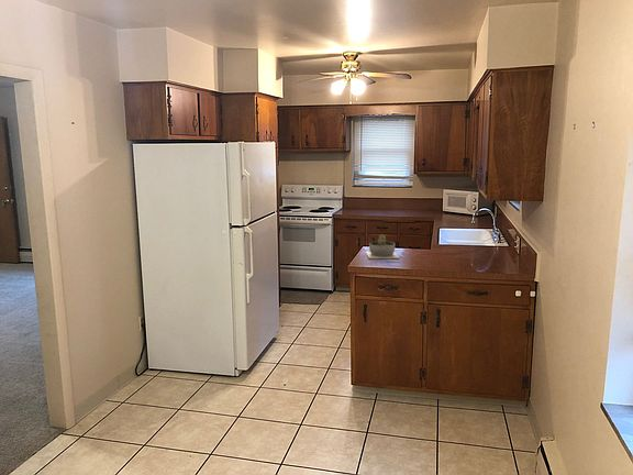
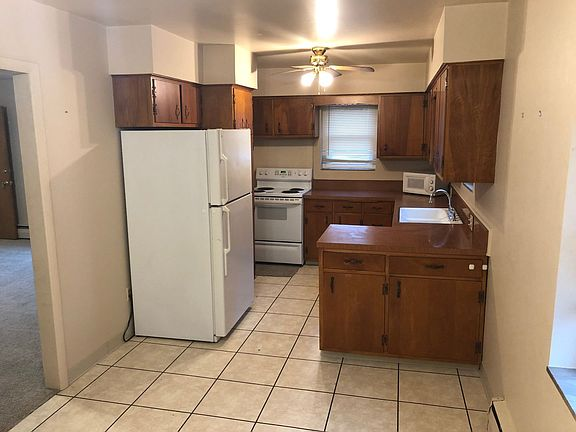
- succulent planter (381, 244)
